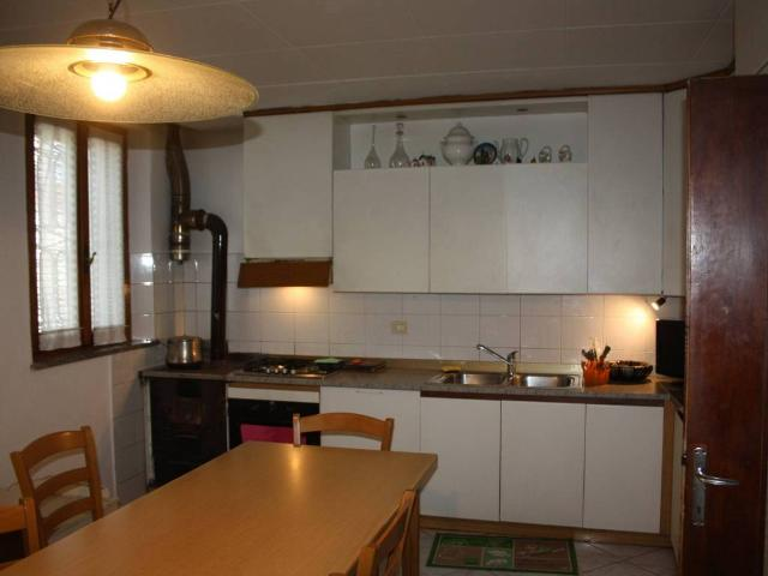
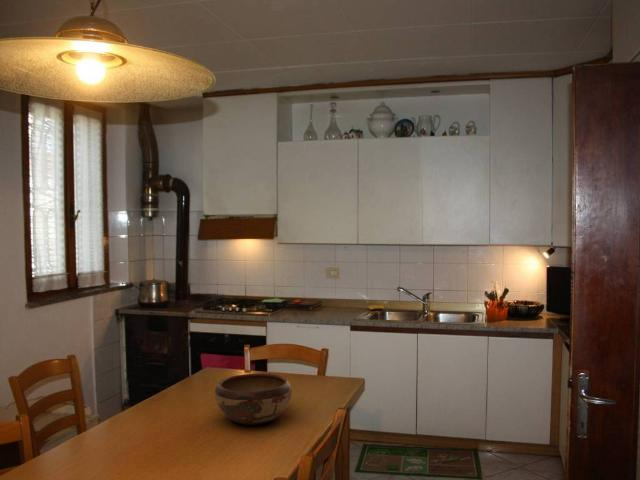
+ decorative bowl (253, 399)
